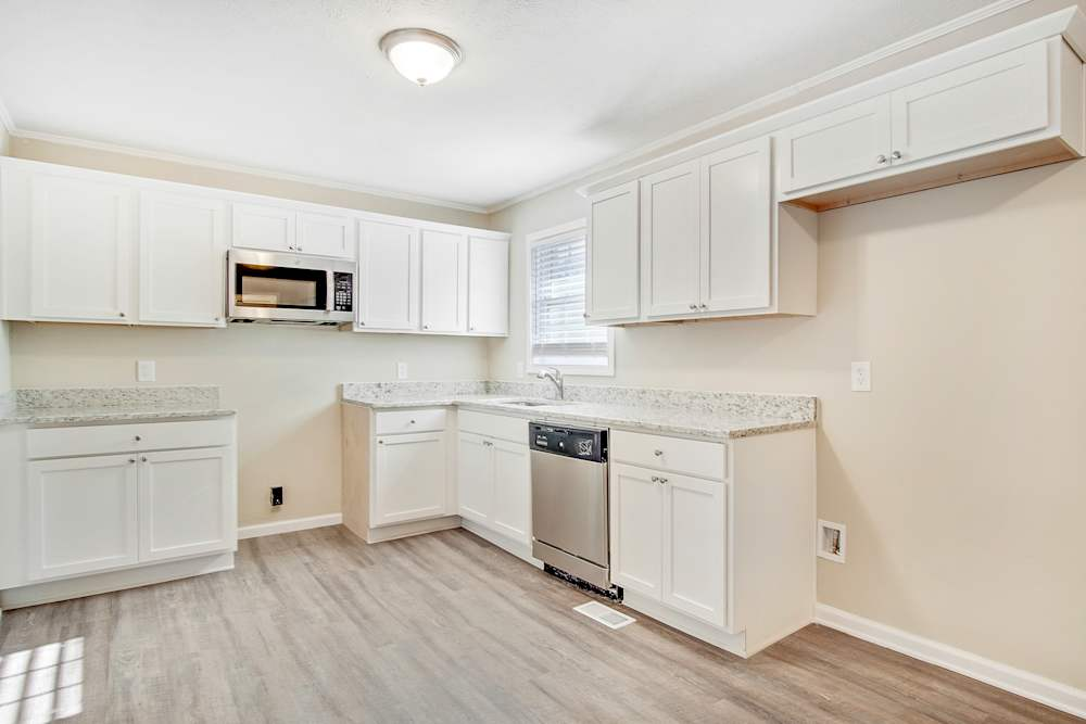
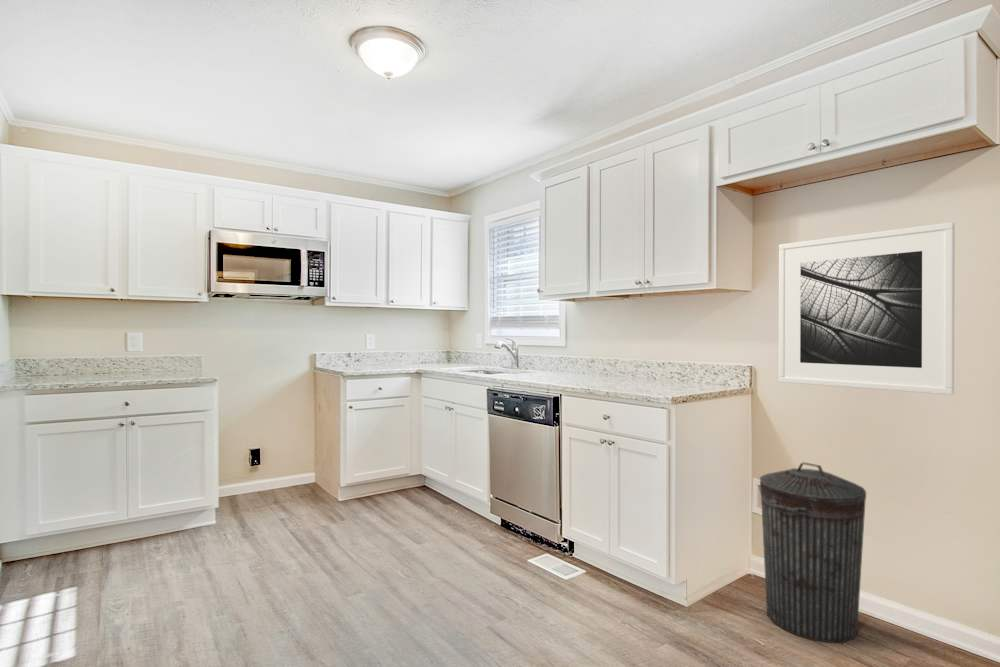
+ trash can (810, 542)
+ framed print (856, 311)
